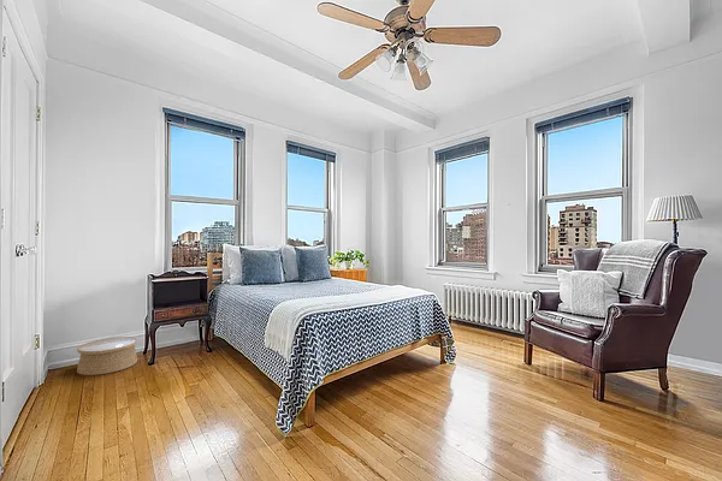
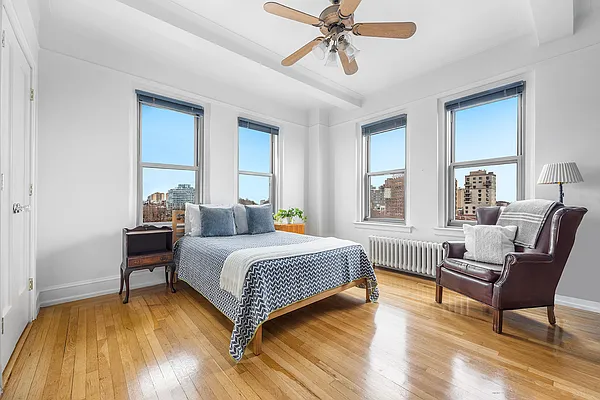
- woven basket (108, 354)
